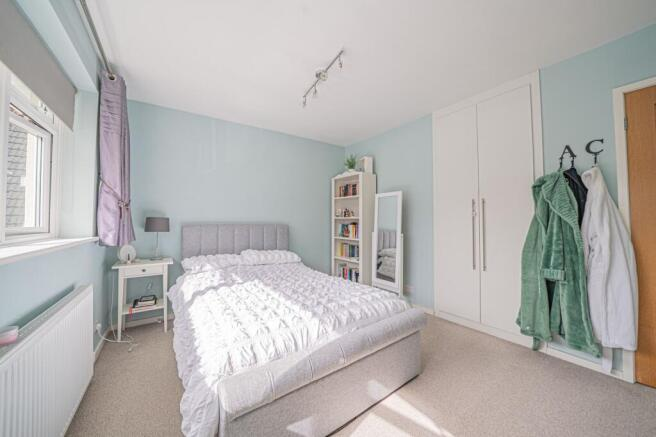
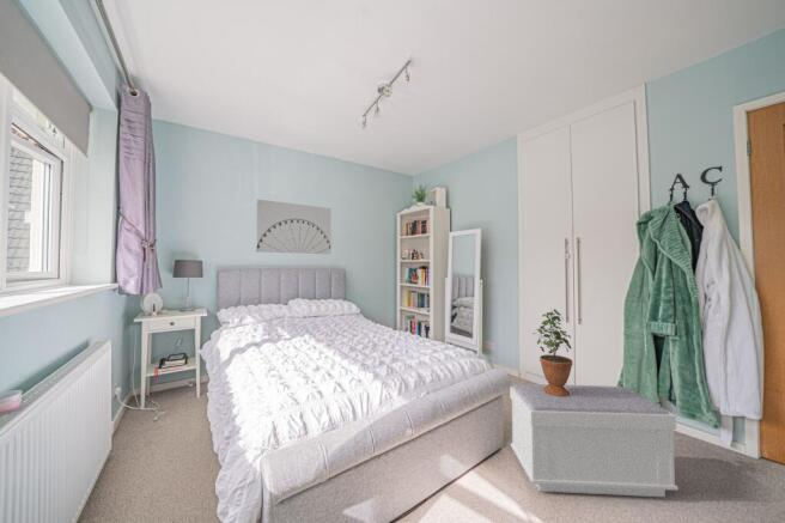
+ bench (583, 433)
+ wall art (296, 229)
+ potted plant (550, 349)
